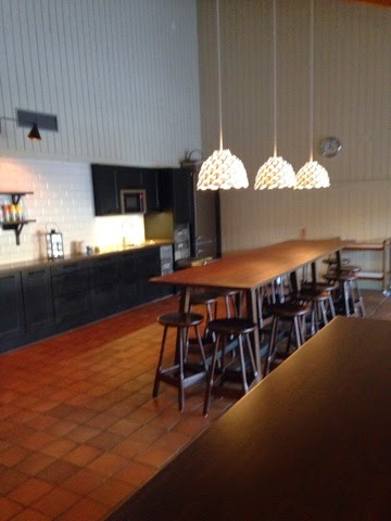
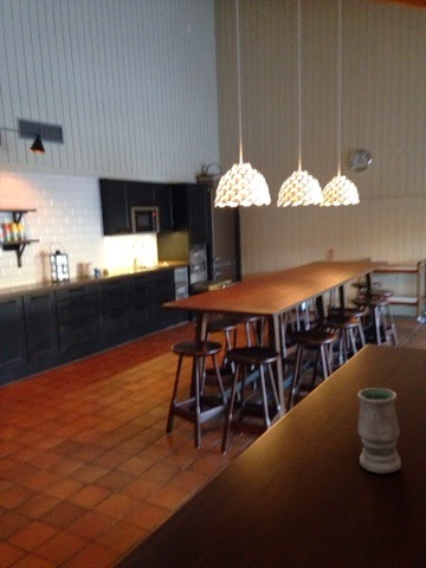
+ vase (379, 428)
